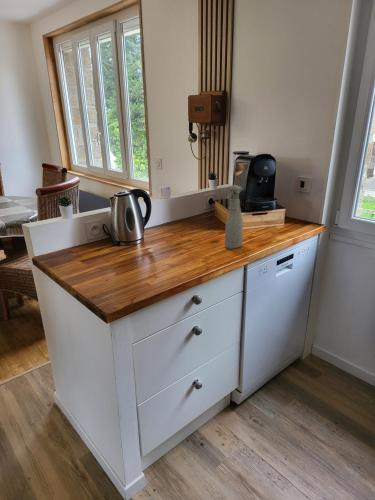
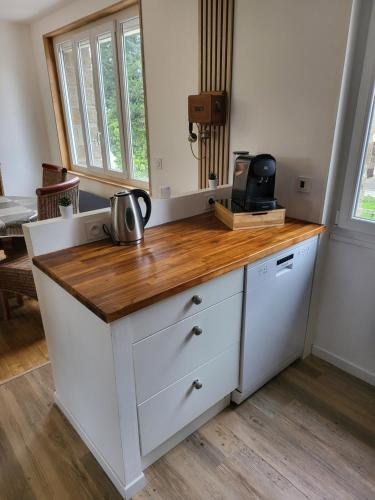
- spray bottle (234, 216)
